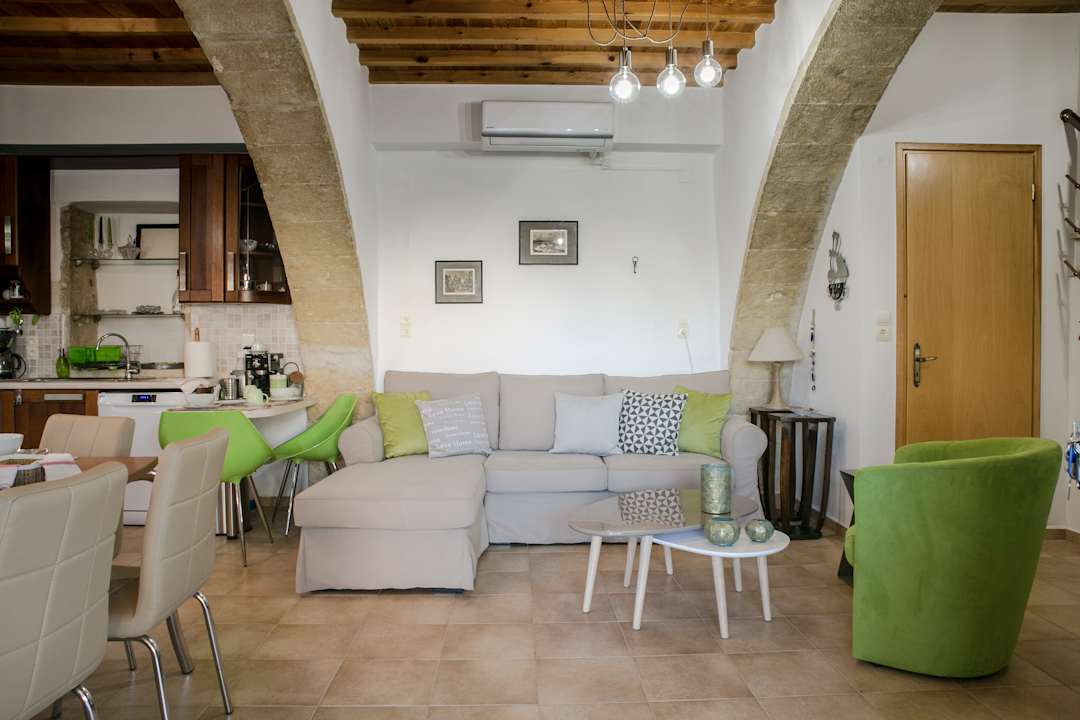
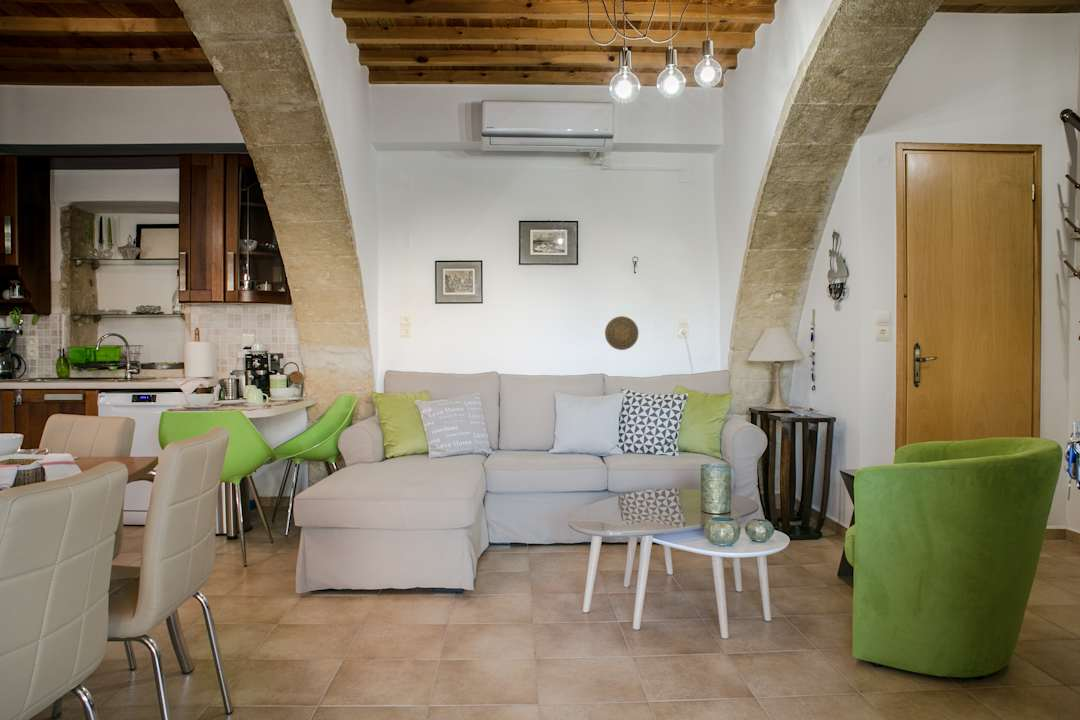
+ decorative plate (621, 333)
